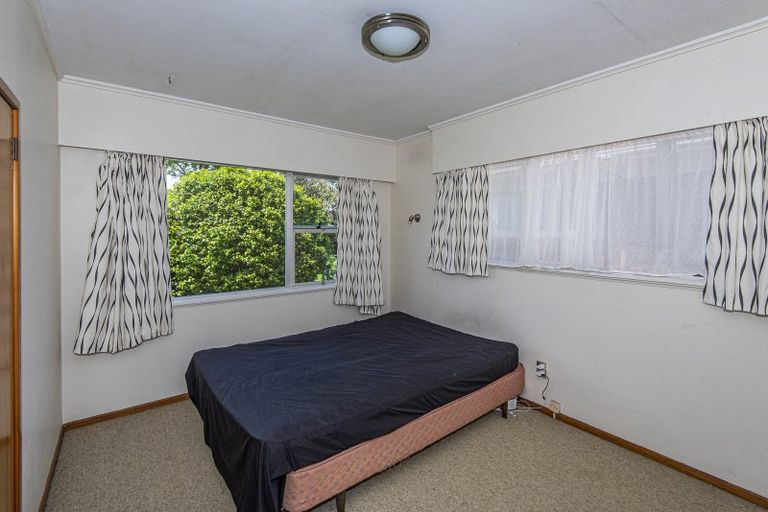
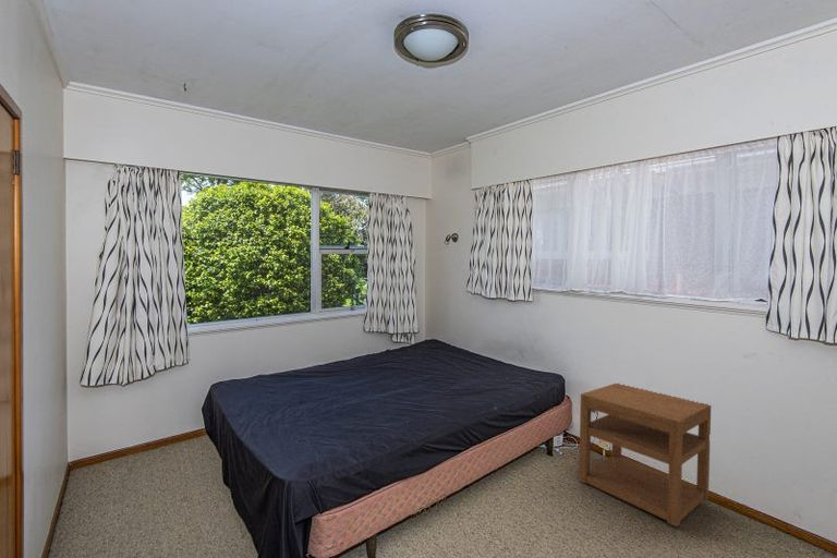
+ nightstand (642, 444)
